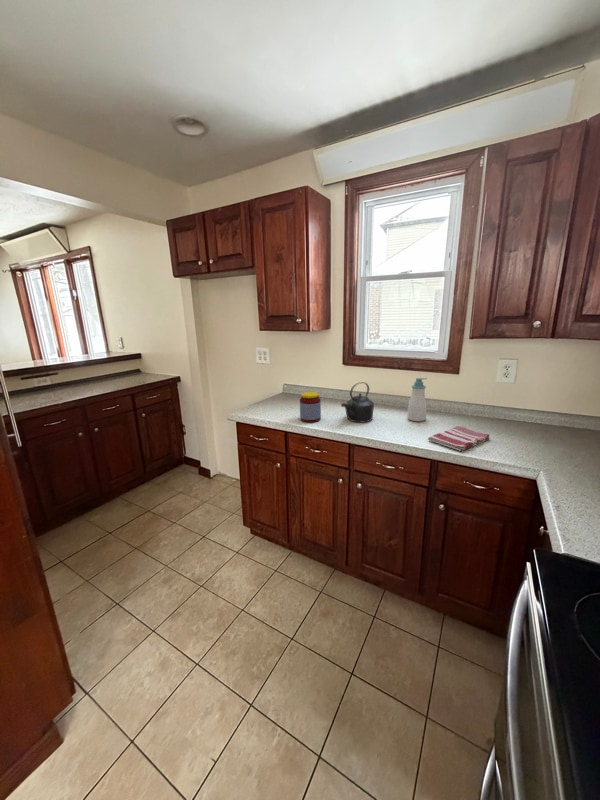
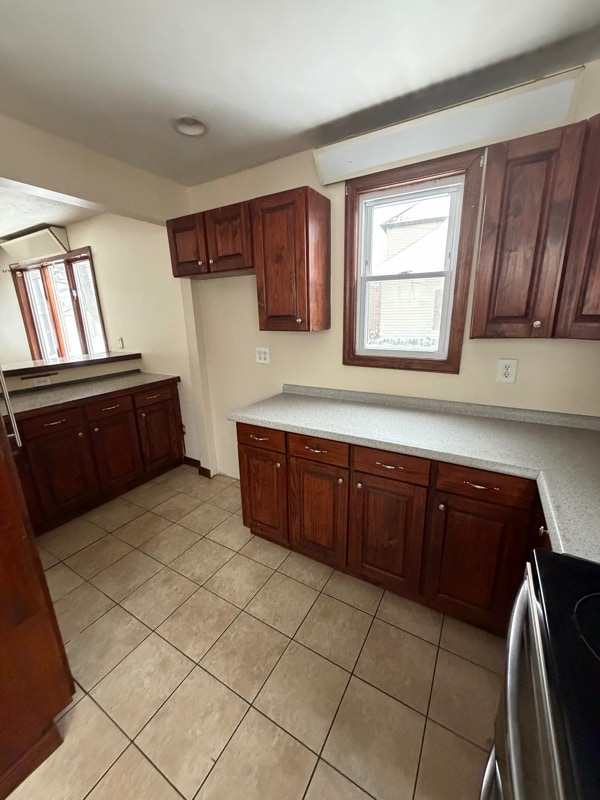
- kettle (355, 402)
- jar (310, 406)
- soap bottle (417, 399)
- dish towel (458, 437)
